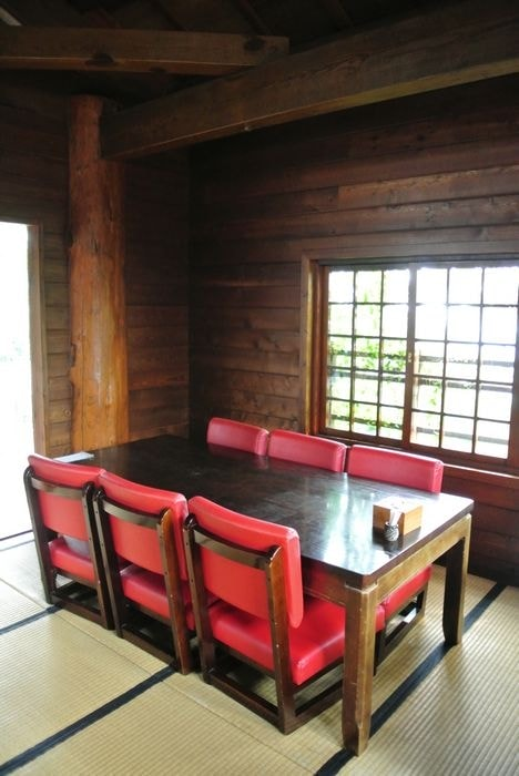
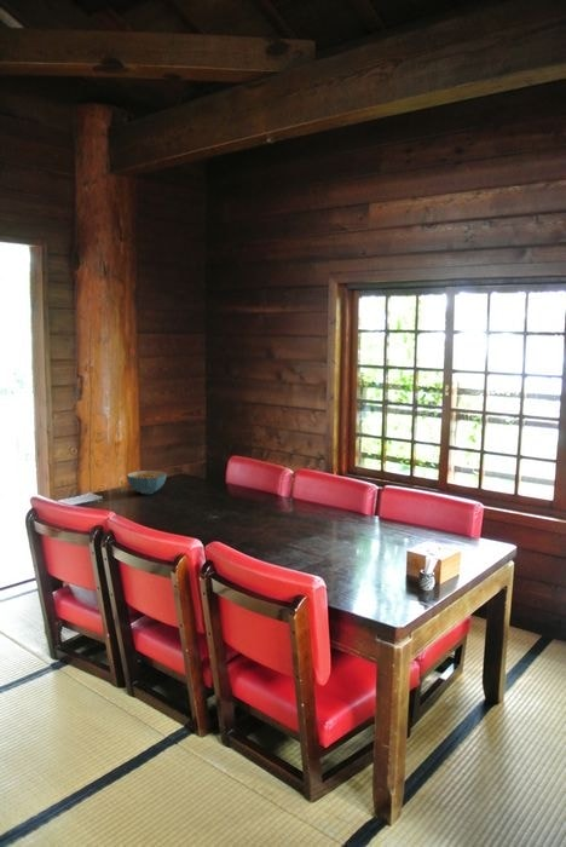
+ cereal bowl (146, 483)
